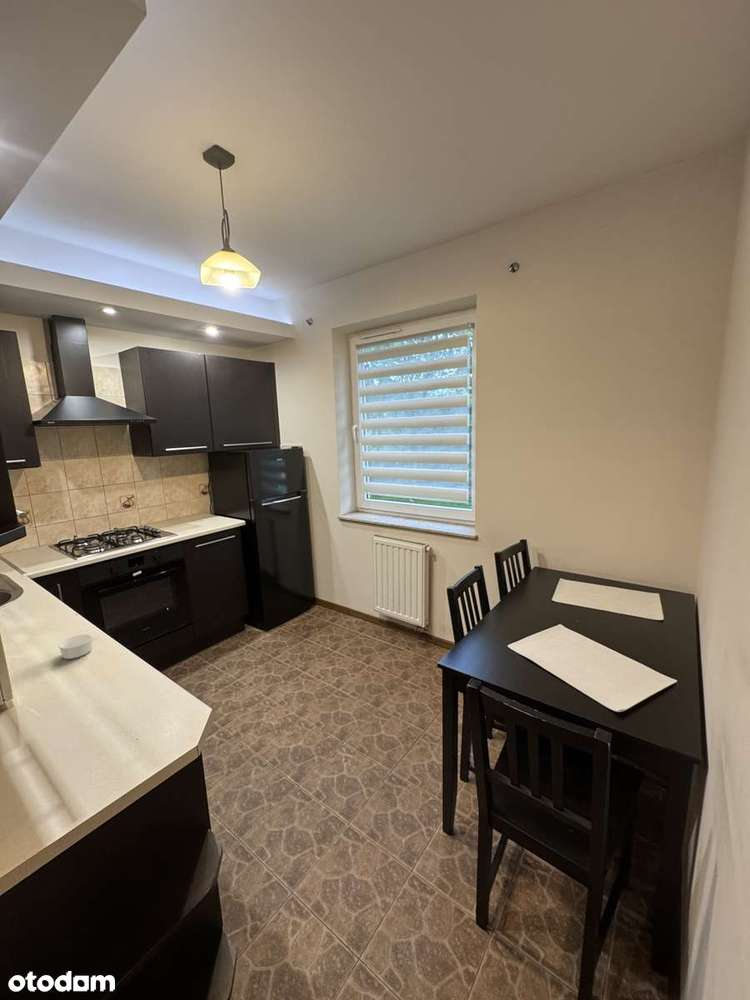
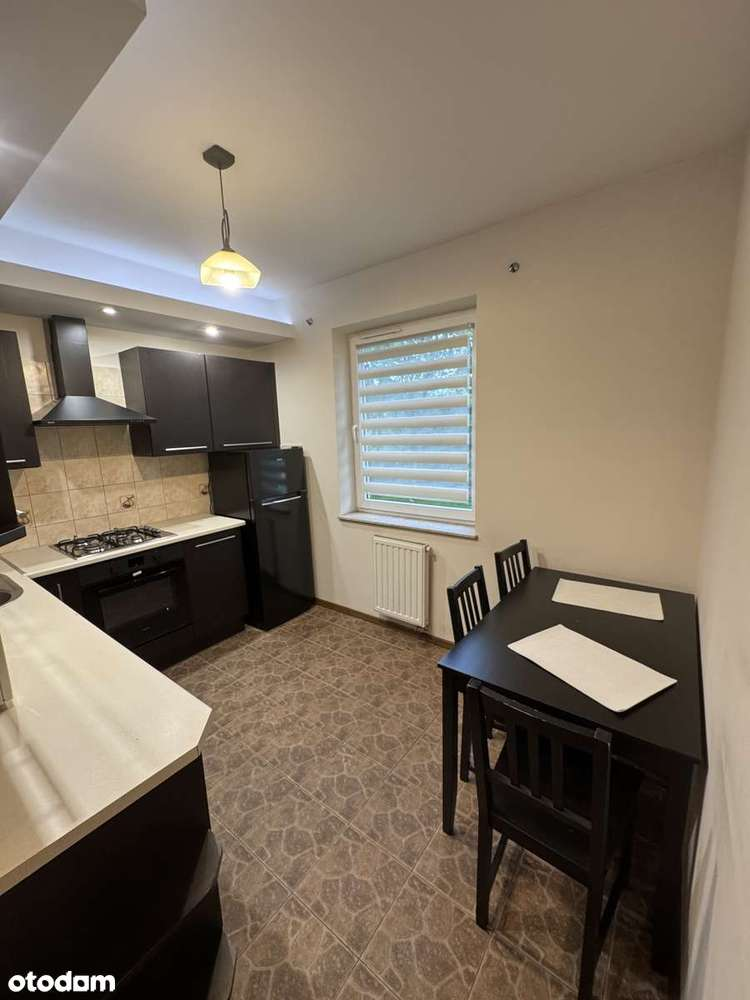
- ramekin (76, 646)
